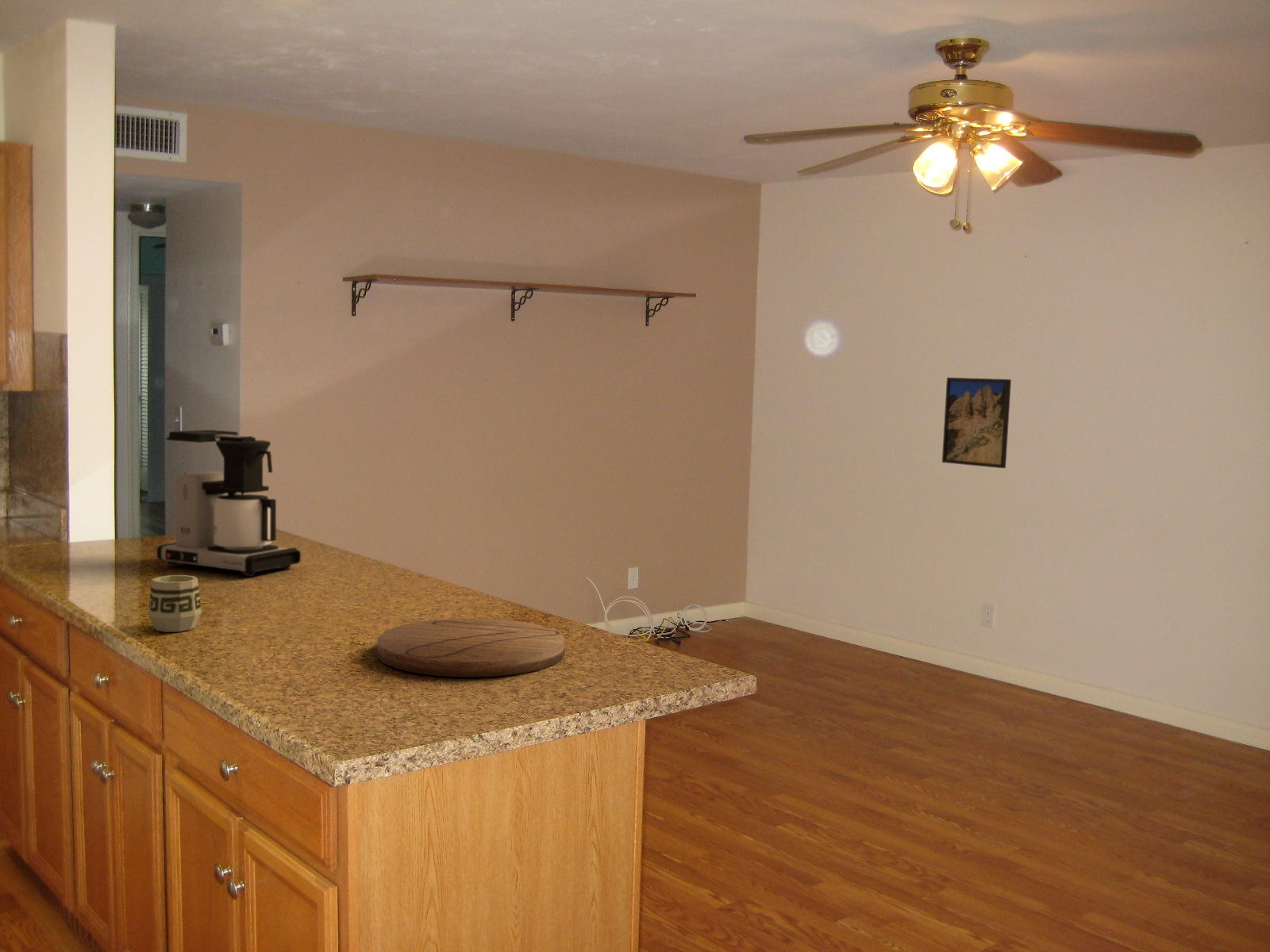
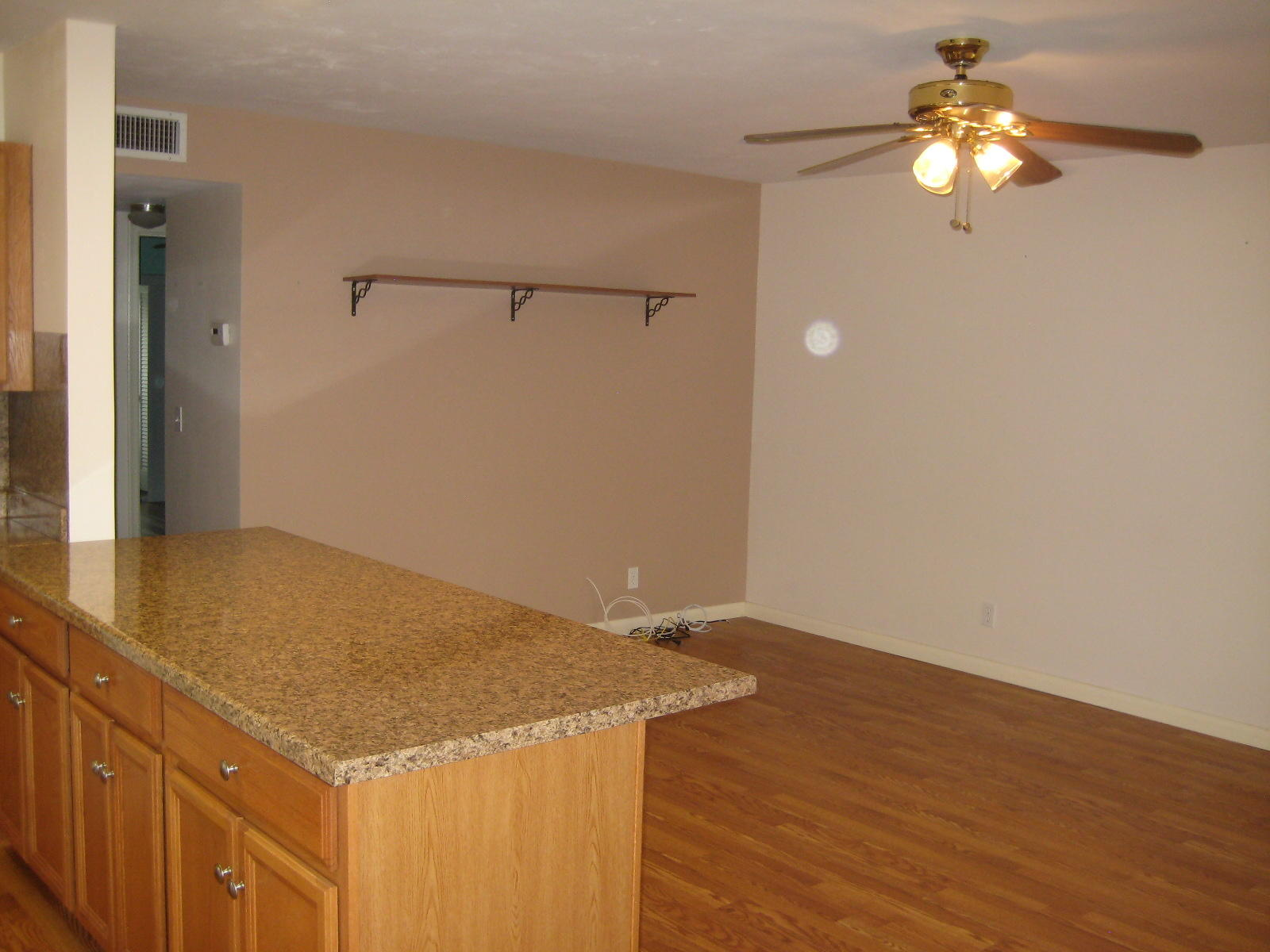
- cup (175, 603)
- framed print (976, 421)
- coffee maker (229, 501)
- cutting board (471, 645)
